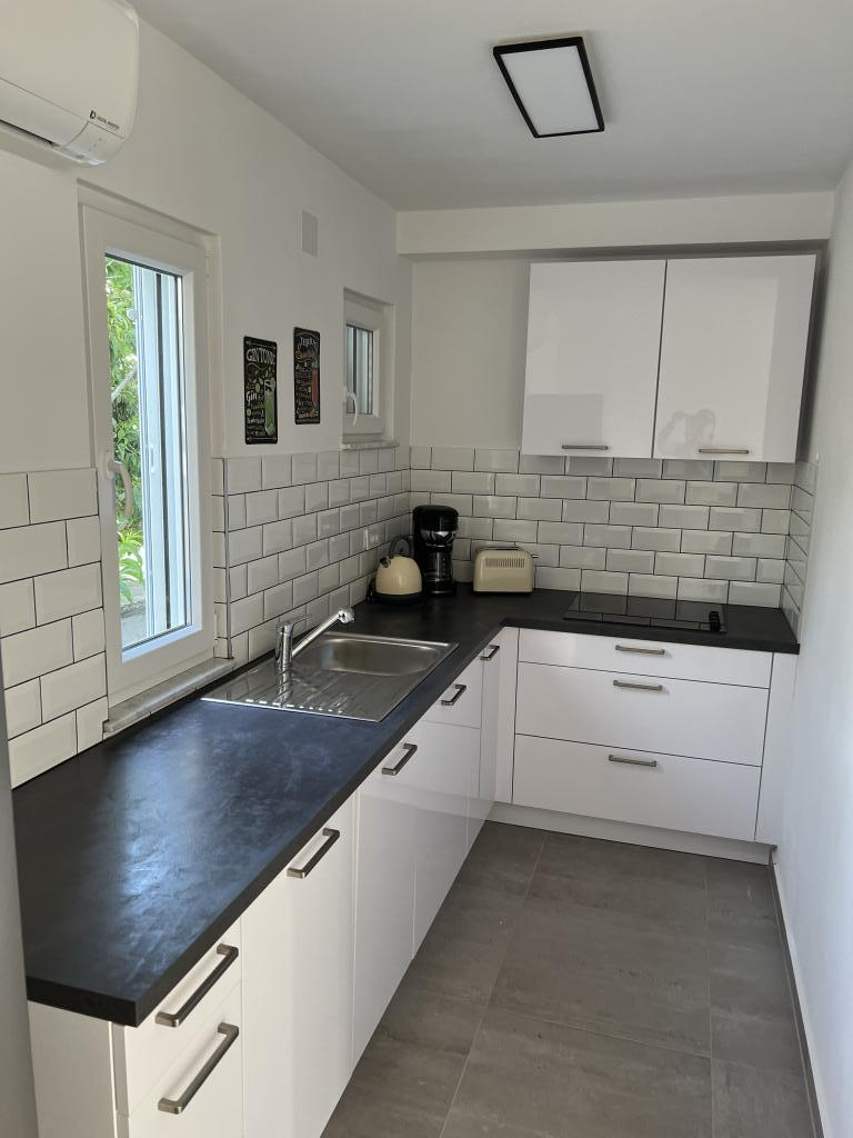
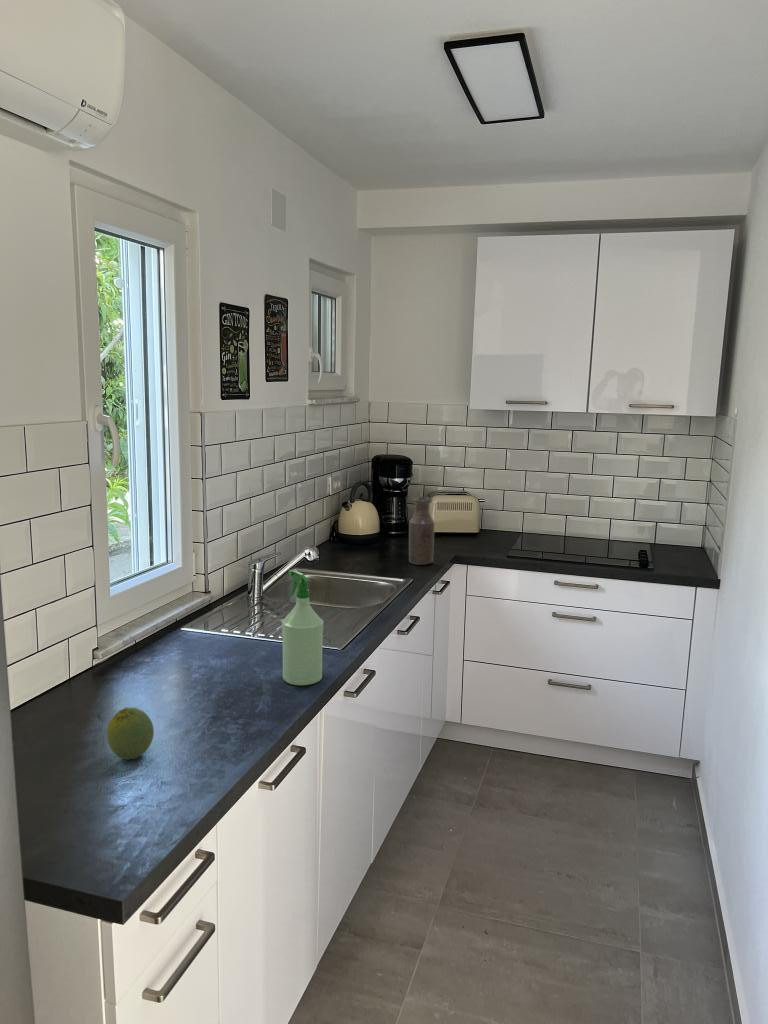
+ bottle (421, 530)
+ spray bottle (302, 626)
+ fruit (130, 732)
